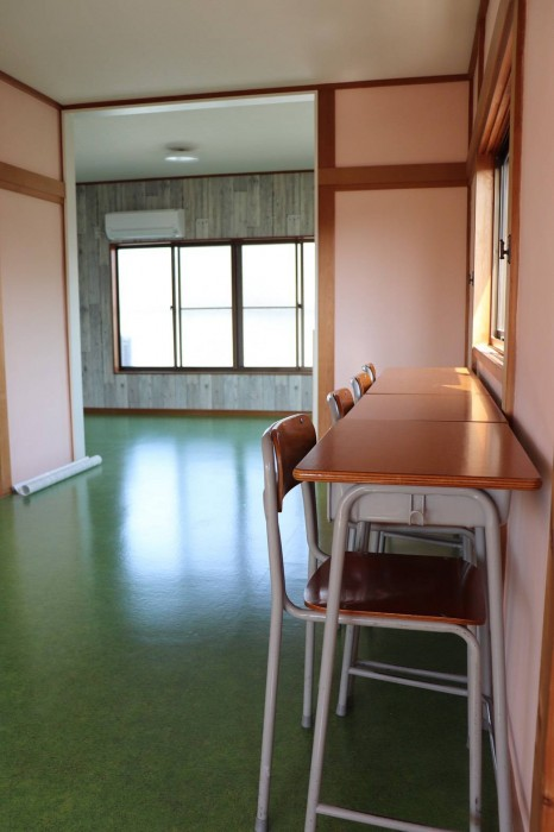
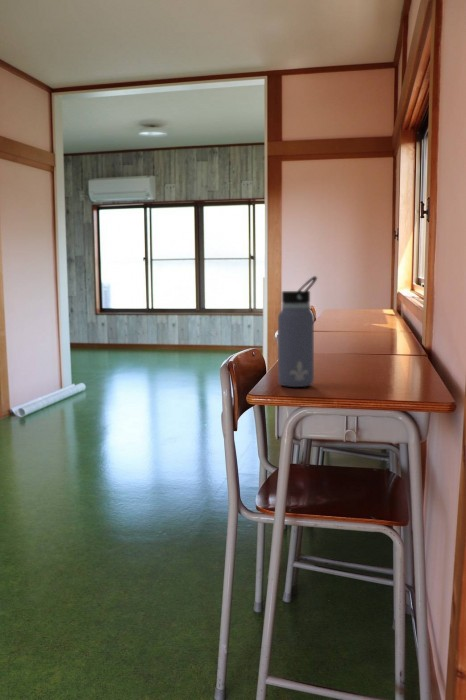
+ water bottle (297, 330)
